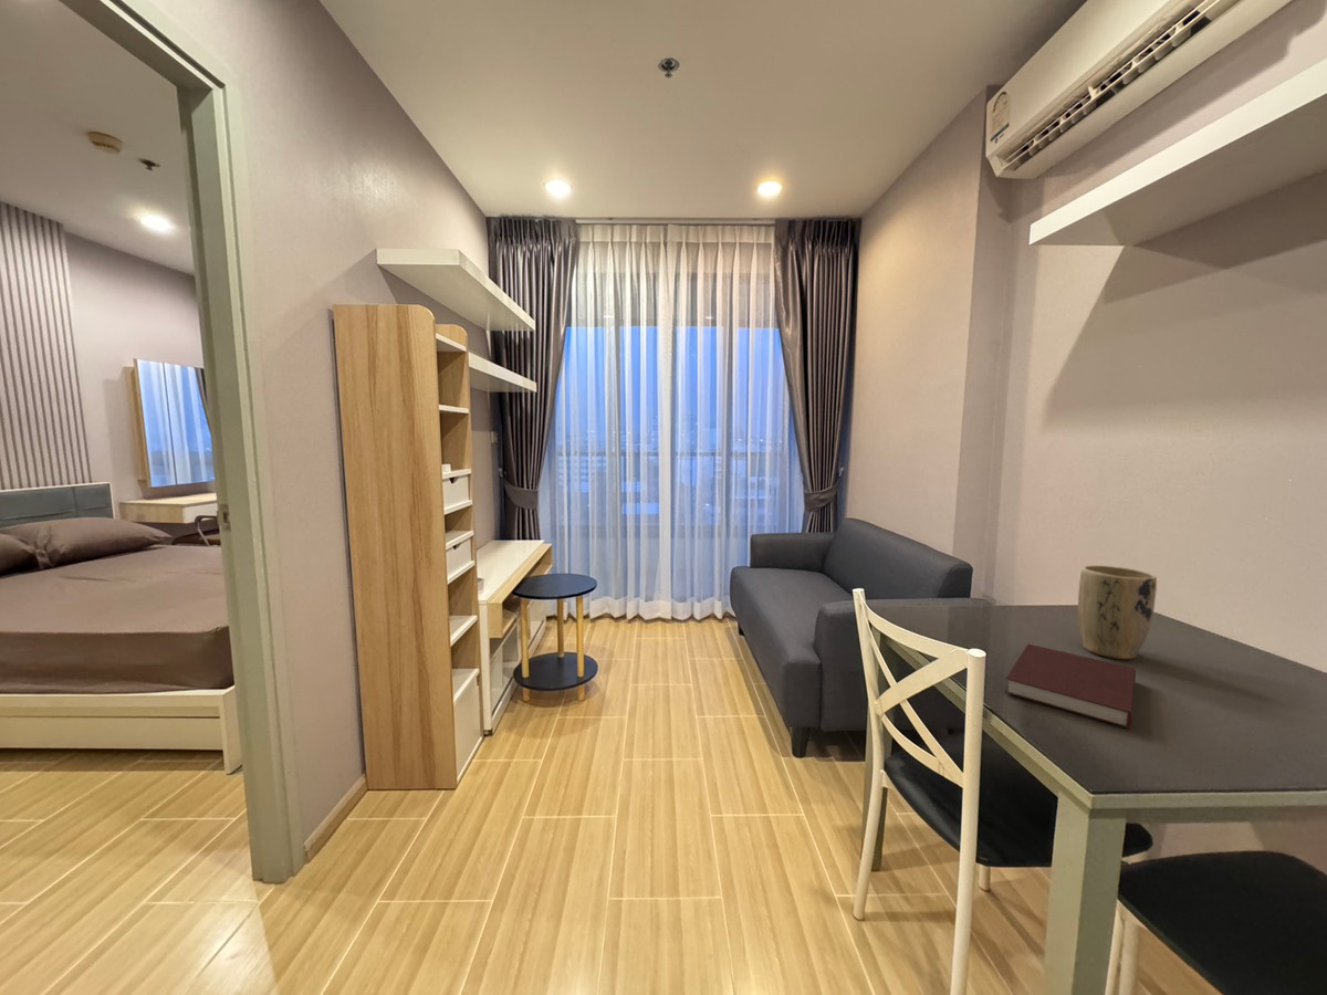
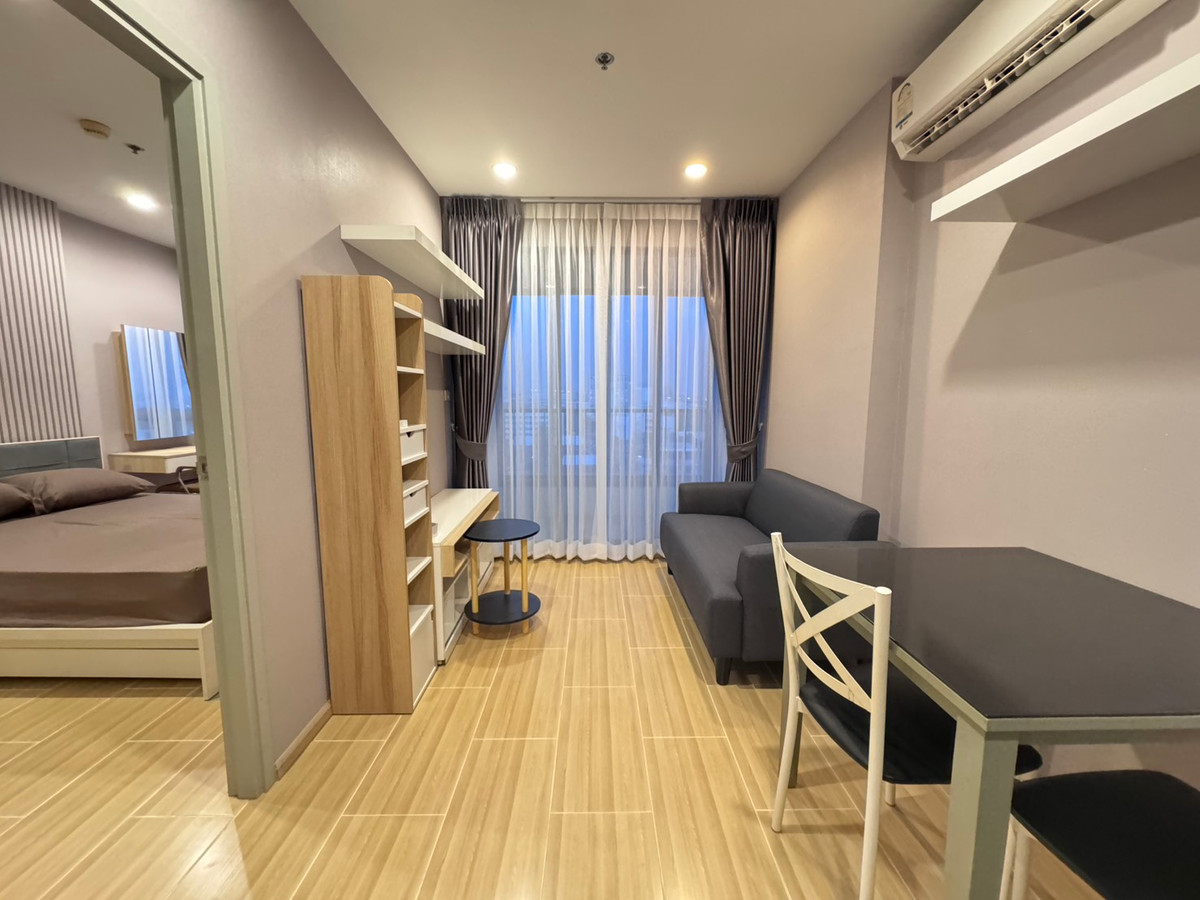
- notebook (1072, 680)
- plant pot (1114, 611)
